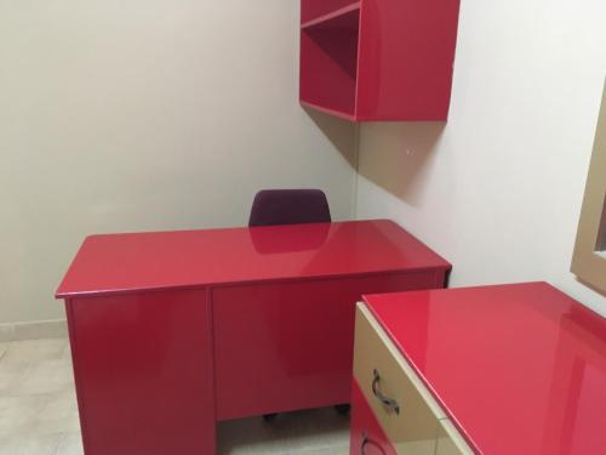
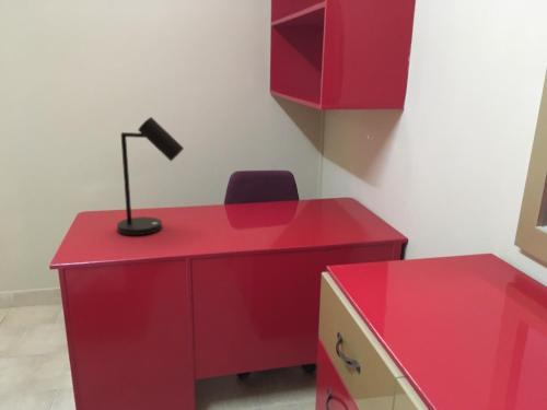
+ desk lamp (128, 174)
